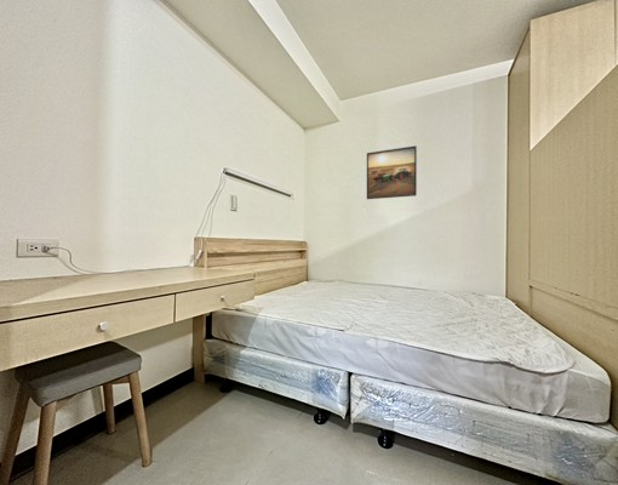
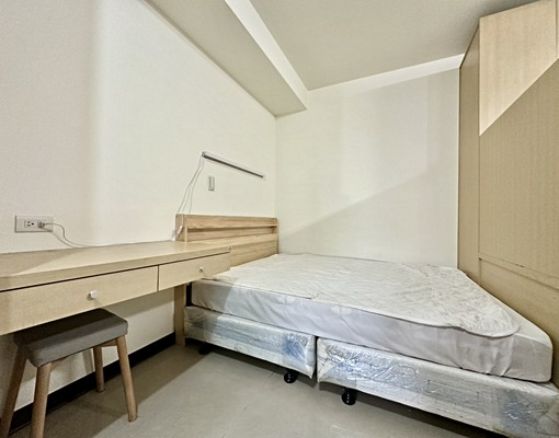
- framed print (390, 173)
